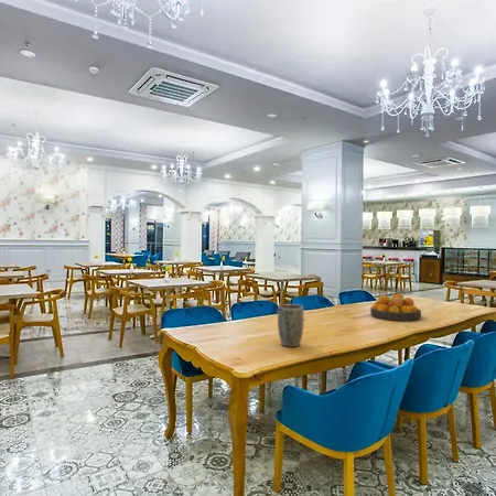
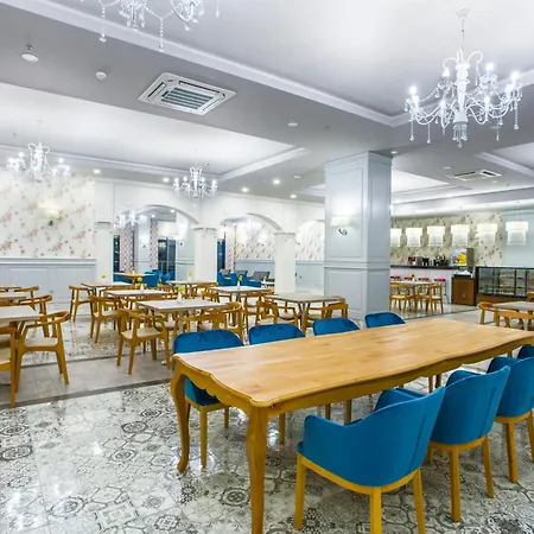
- fruit bowl (395, 305)
- plant pot (290, 325)
